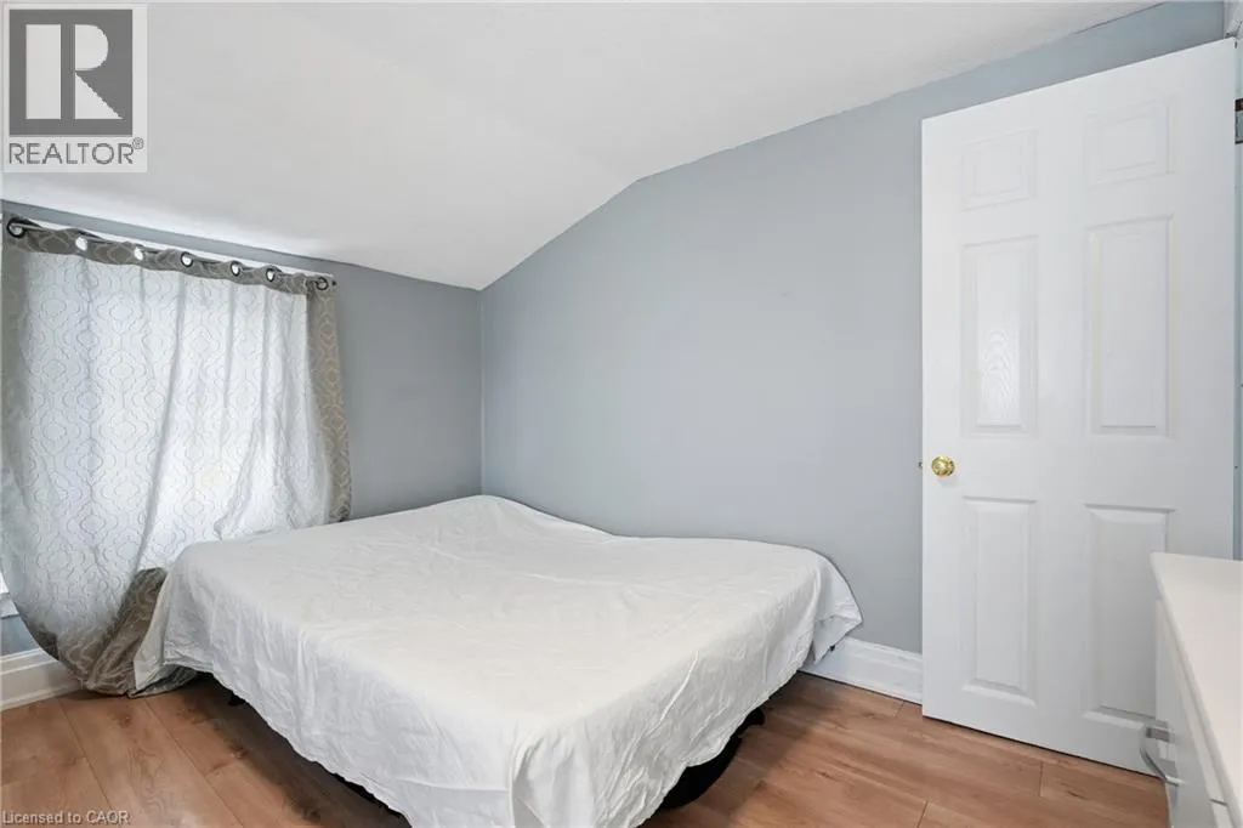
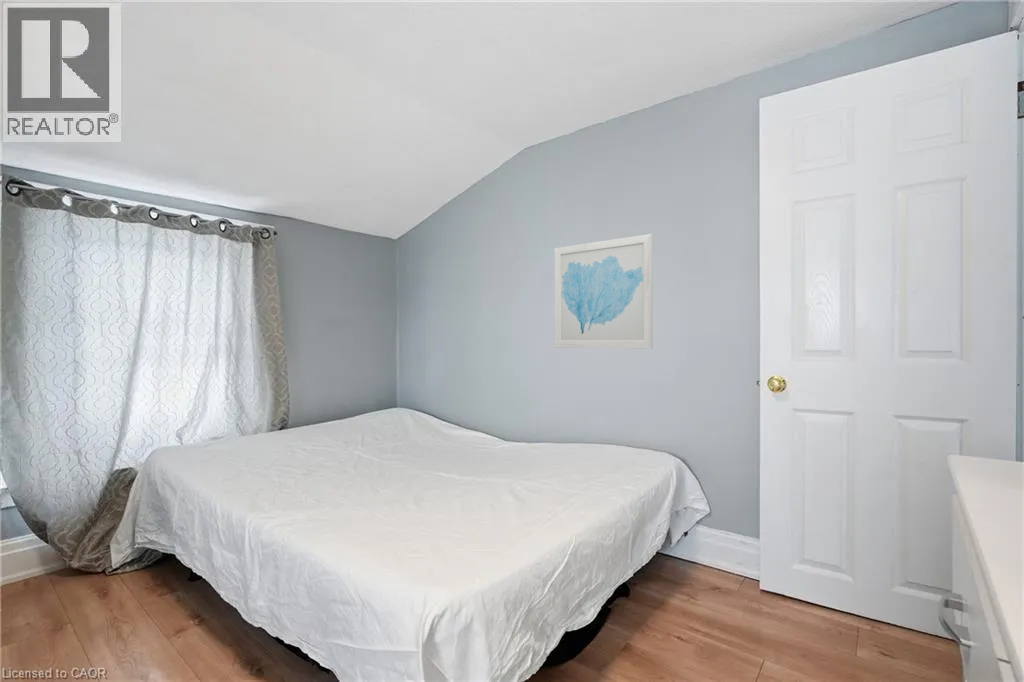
+ wall art (600, 295)
